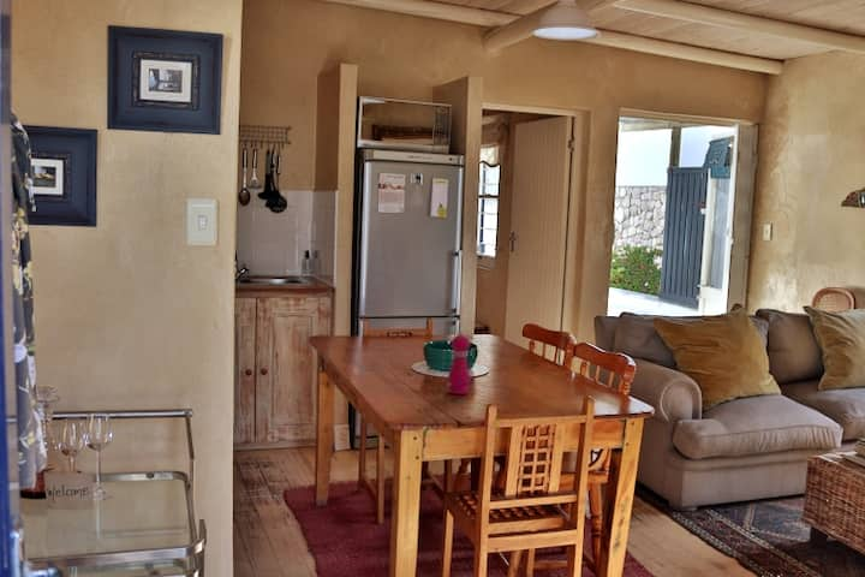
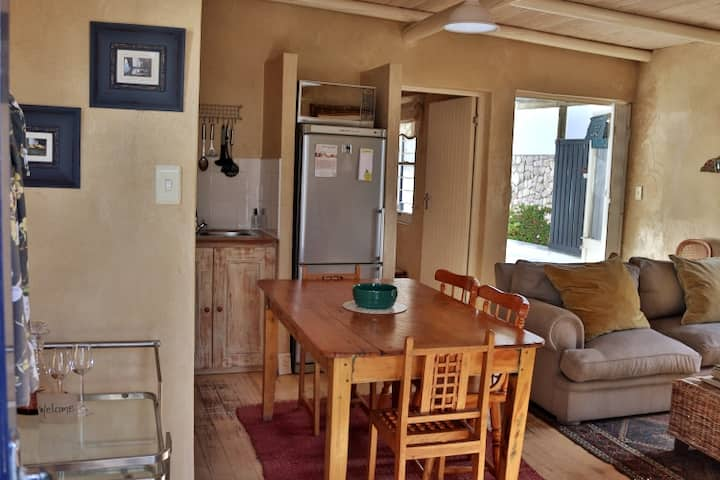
- pepper mill (459, 362)
